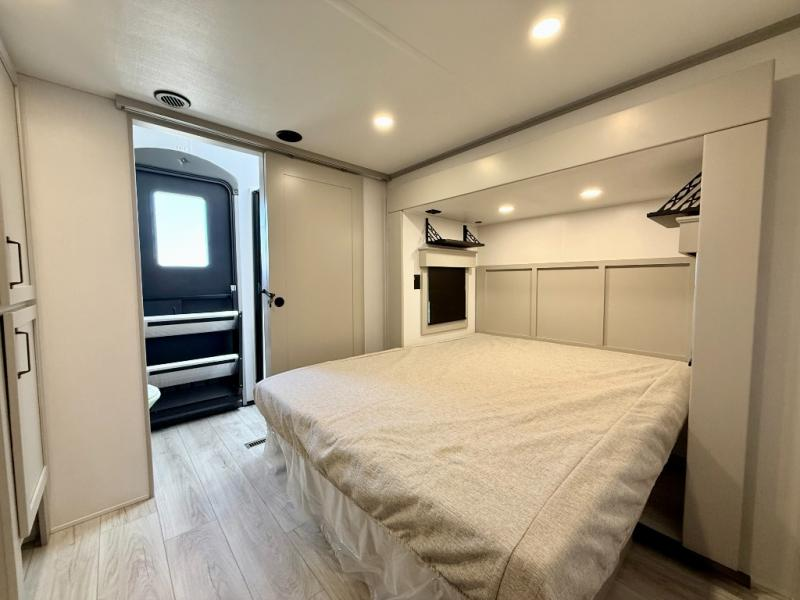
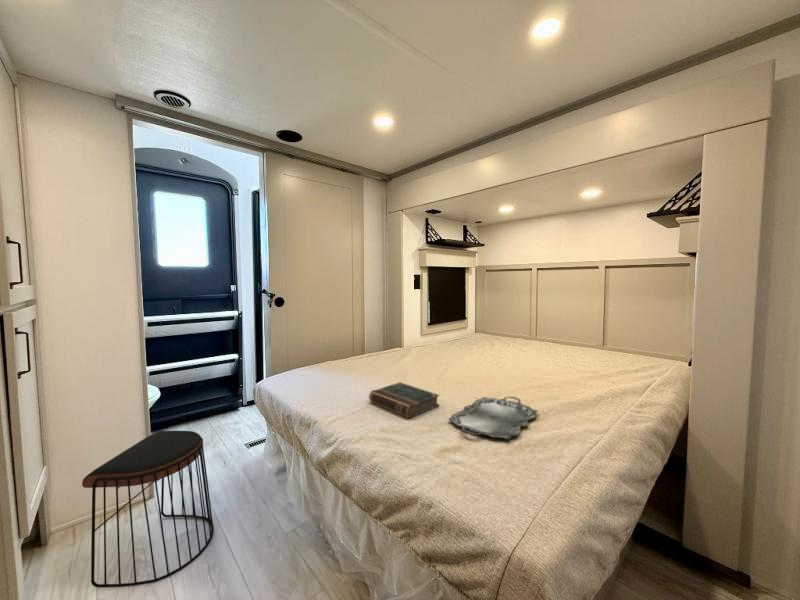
+ stool (163, 497)
+ book (403, 398)
+ serving tray (494, 415)
